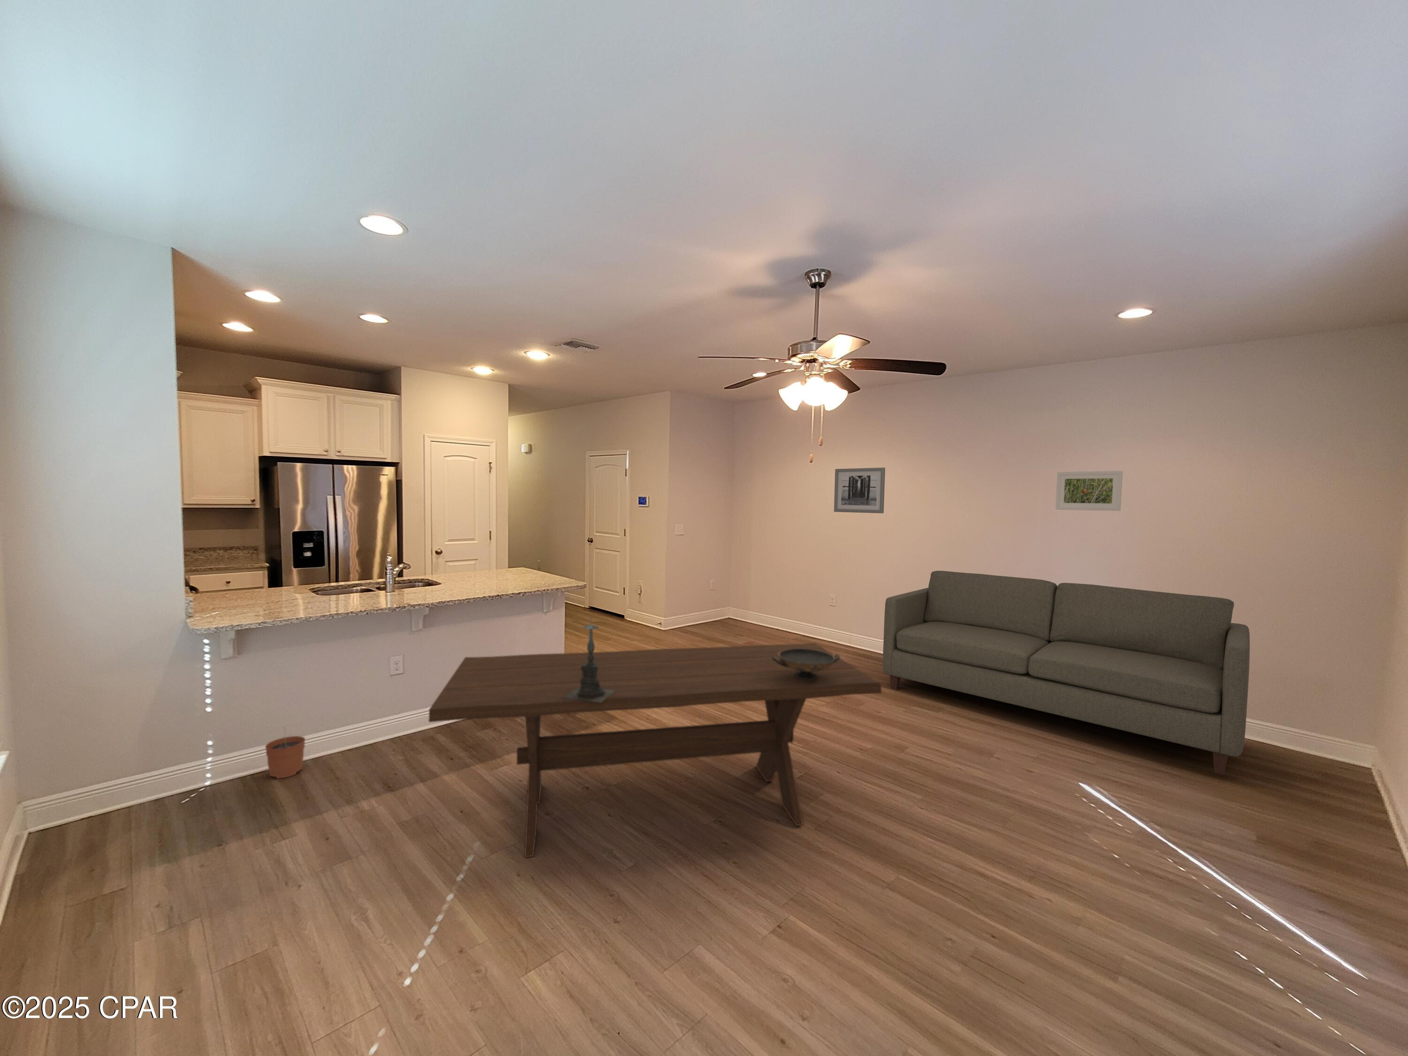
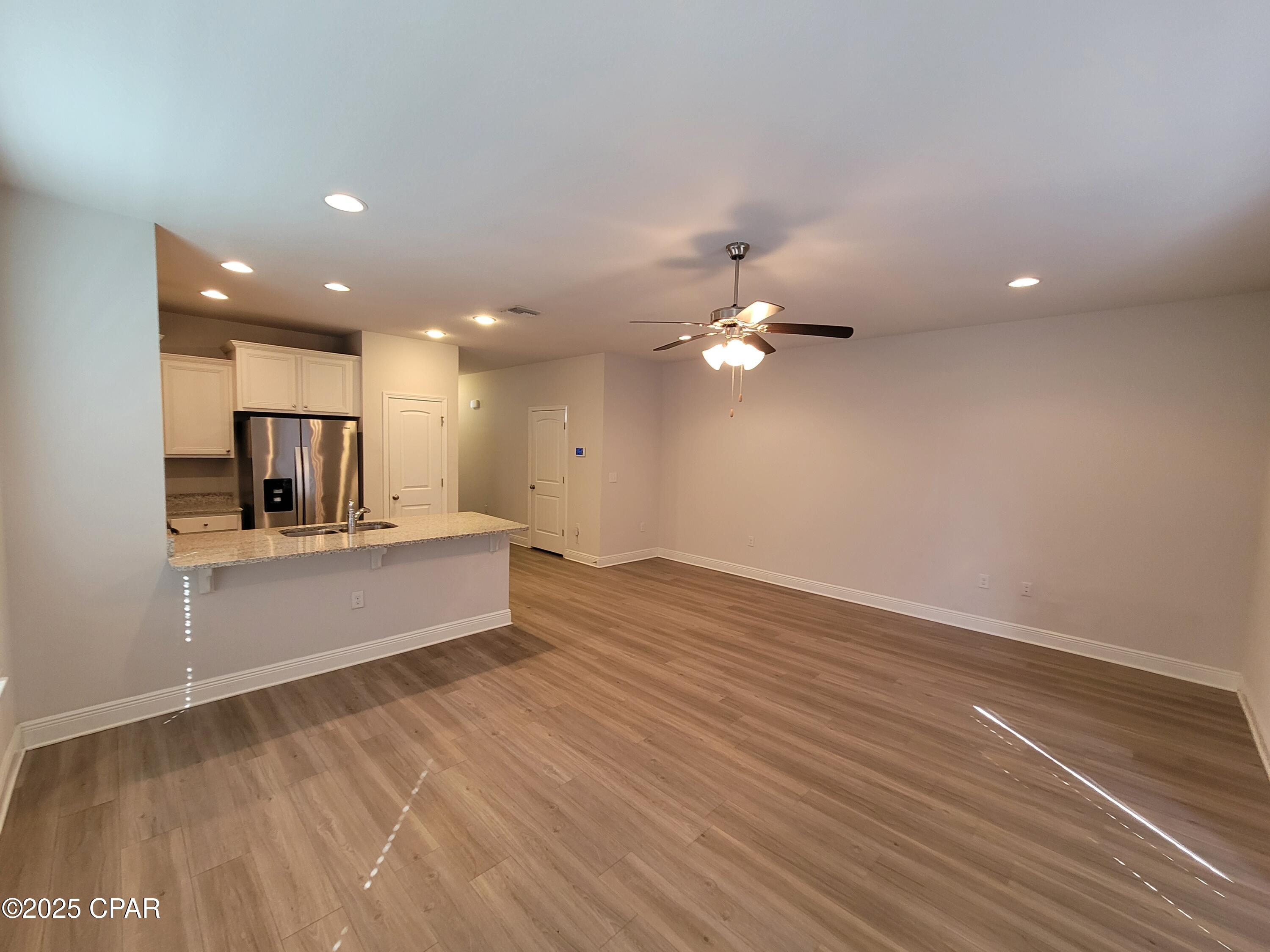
- candle holder (590, 654)
- wall art (858, 490)
- sofa (1045, 647)
- decorative bowl (806, 666)
- plant pot (285, 750)
- dining table (661, 737)
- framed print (1088, 490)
